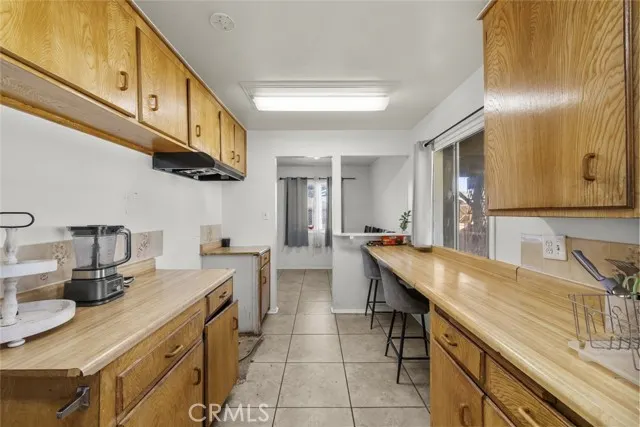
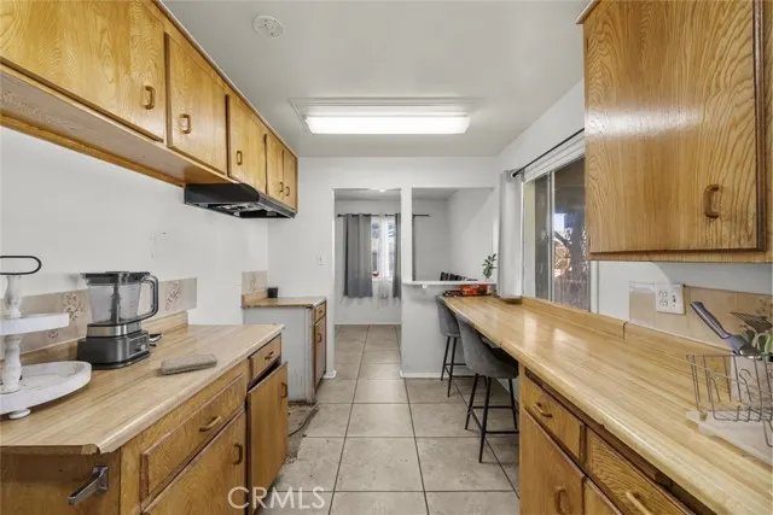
+ washcloth (190, 362)
